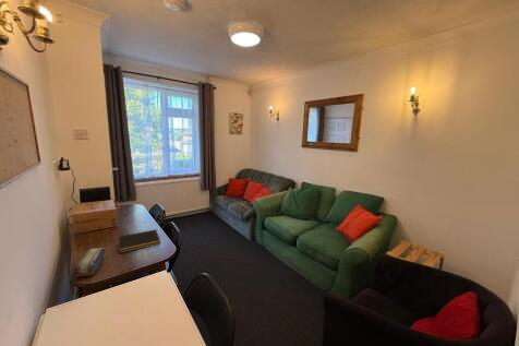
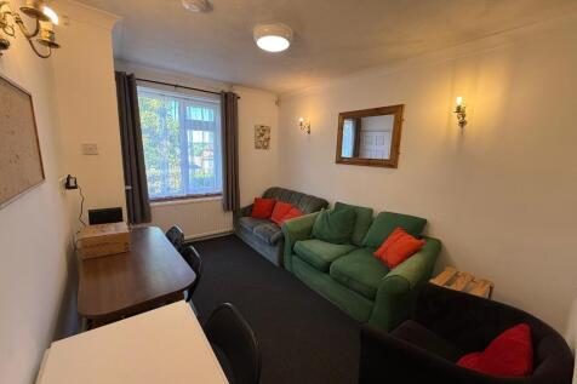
- notepad (140, 240)
- pencil case (89, 261)
